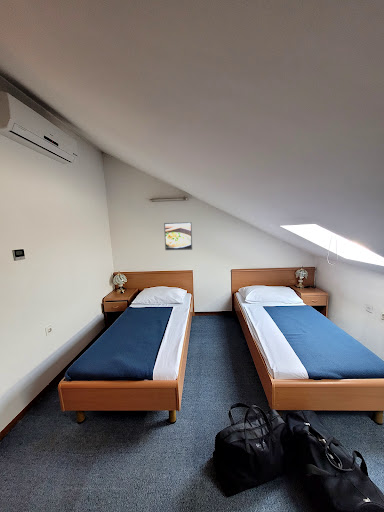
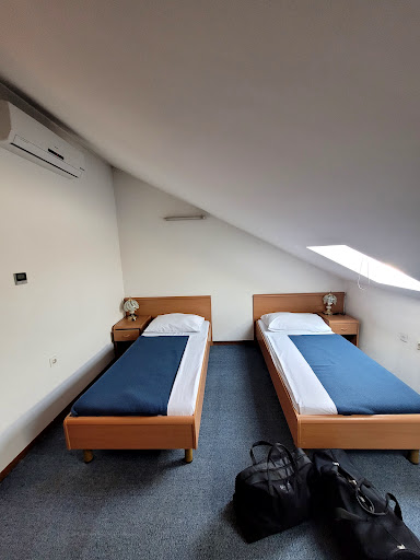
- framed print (178, 236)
